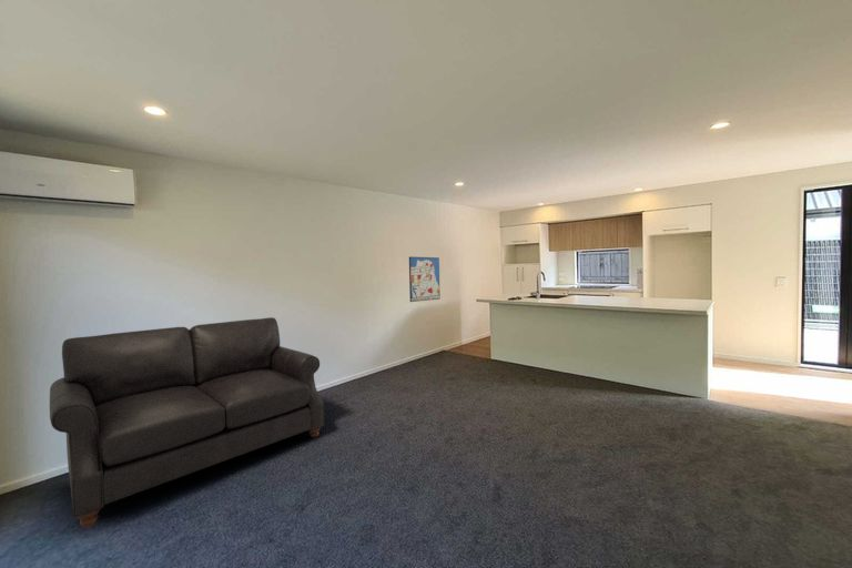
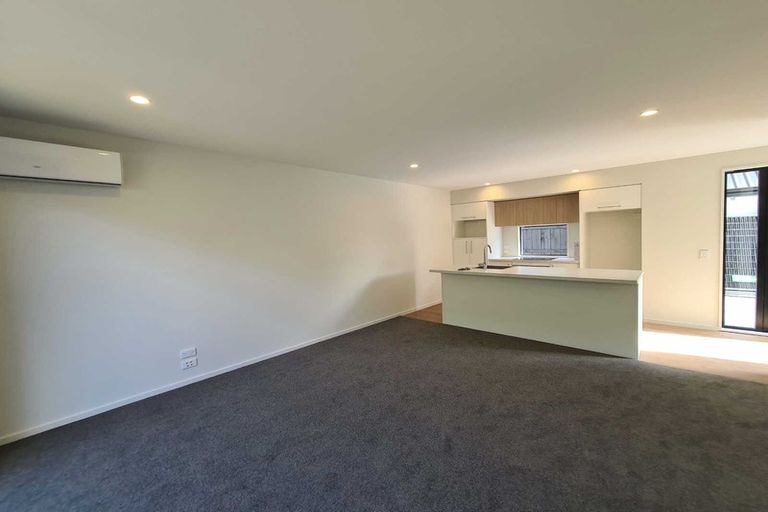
- wall art (425, 278)
- sofa (203, 390)
